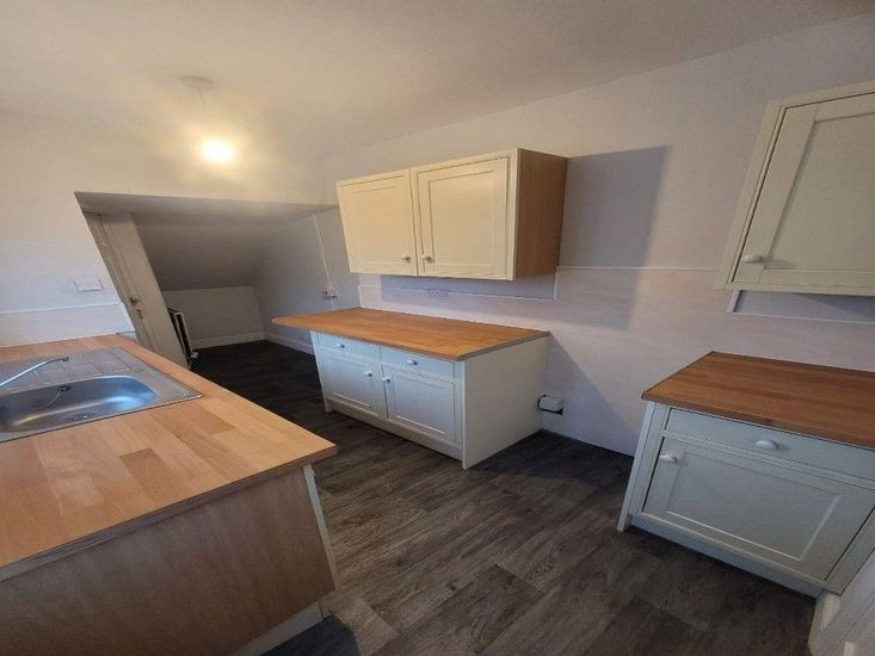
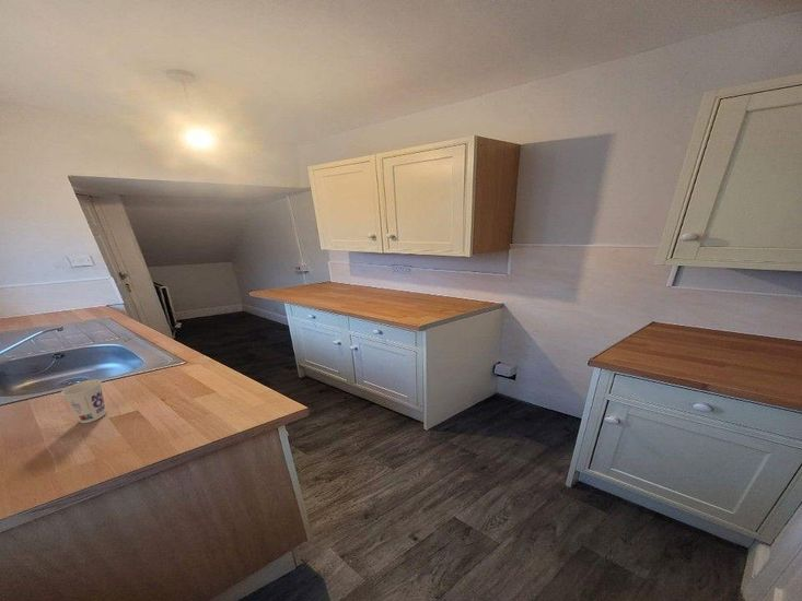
+ cup (86, 401)
